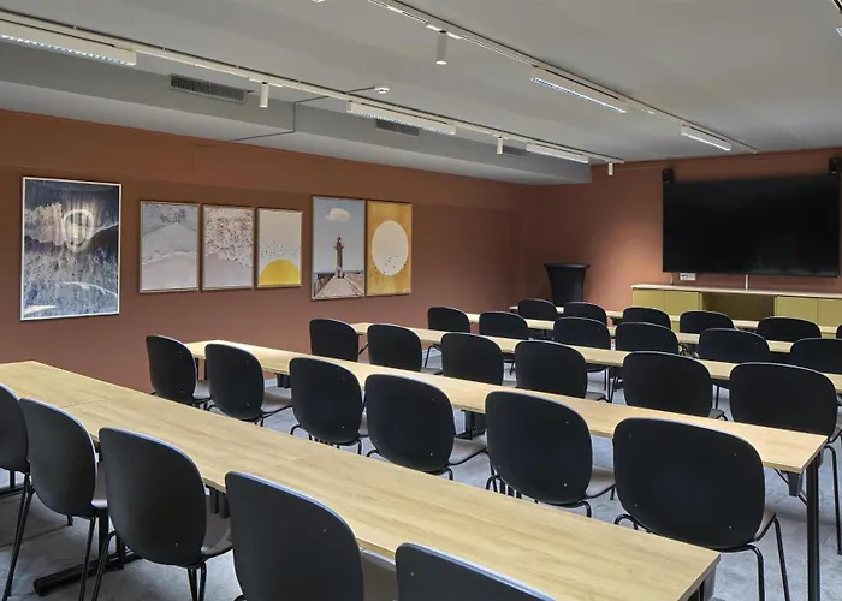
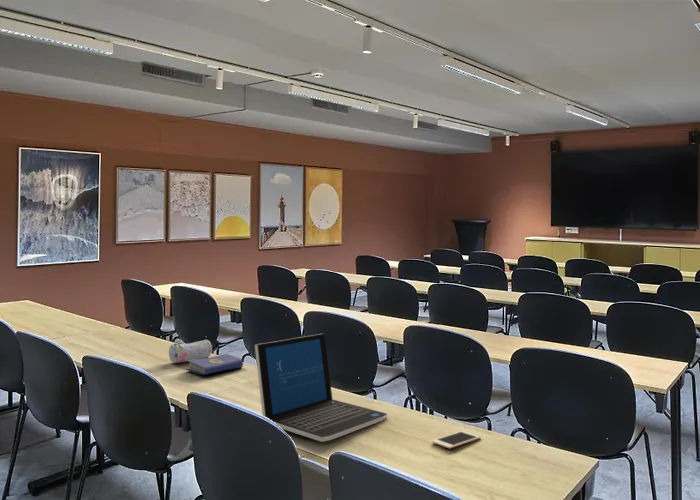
+ hardcover book (215, 364)
+ laptop (322, 381)
+ pencil case (190, 350)
+ cell phone (456, 439)
